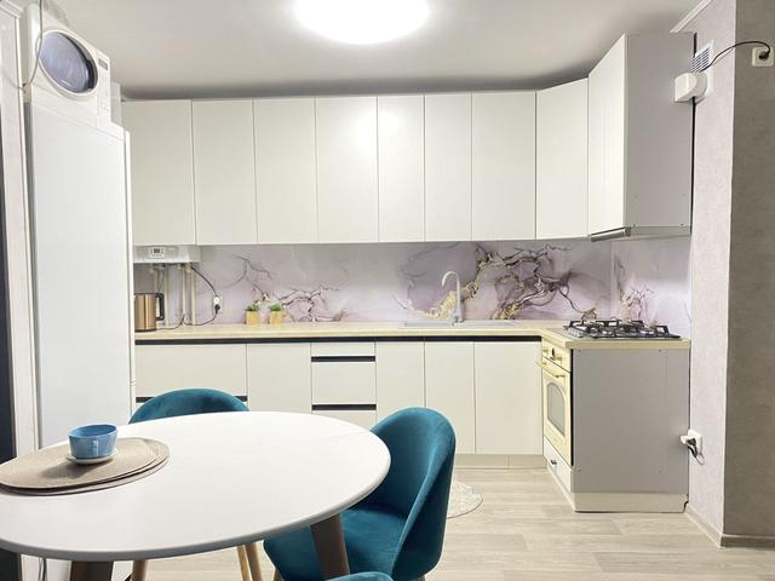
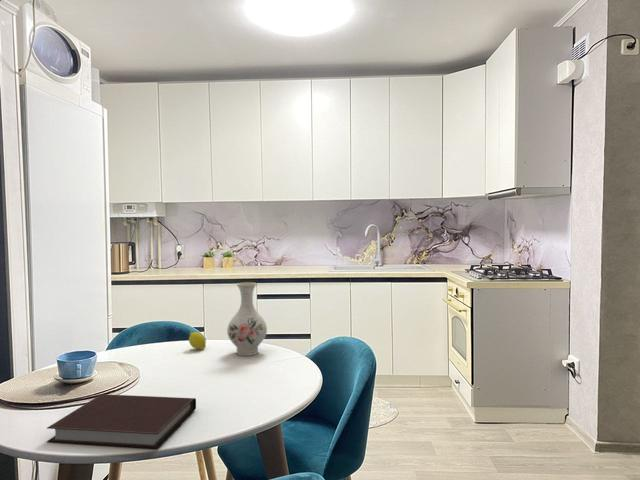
+ vase (247, 318)
+ notebook (127, 417)
+ fruit (197, 340)
